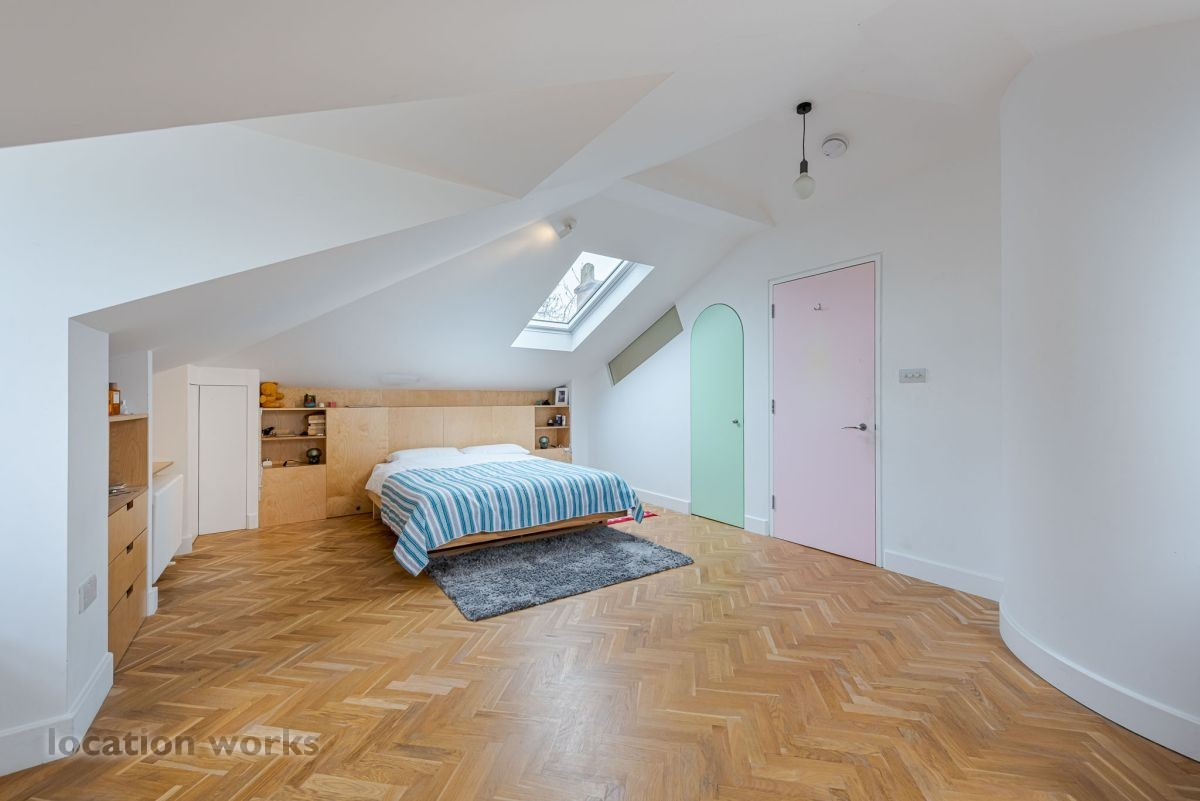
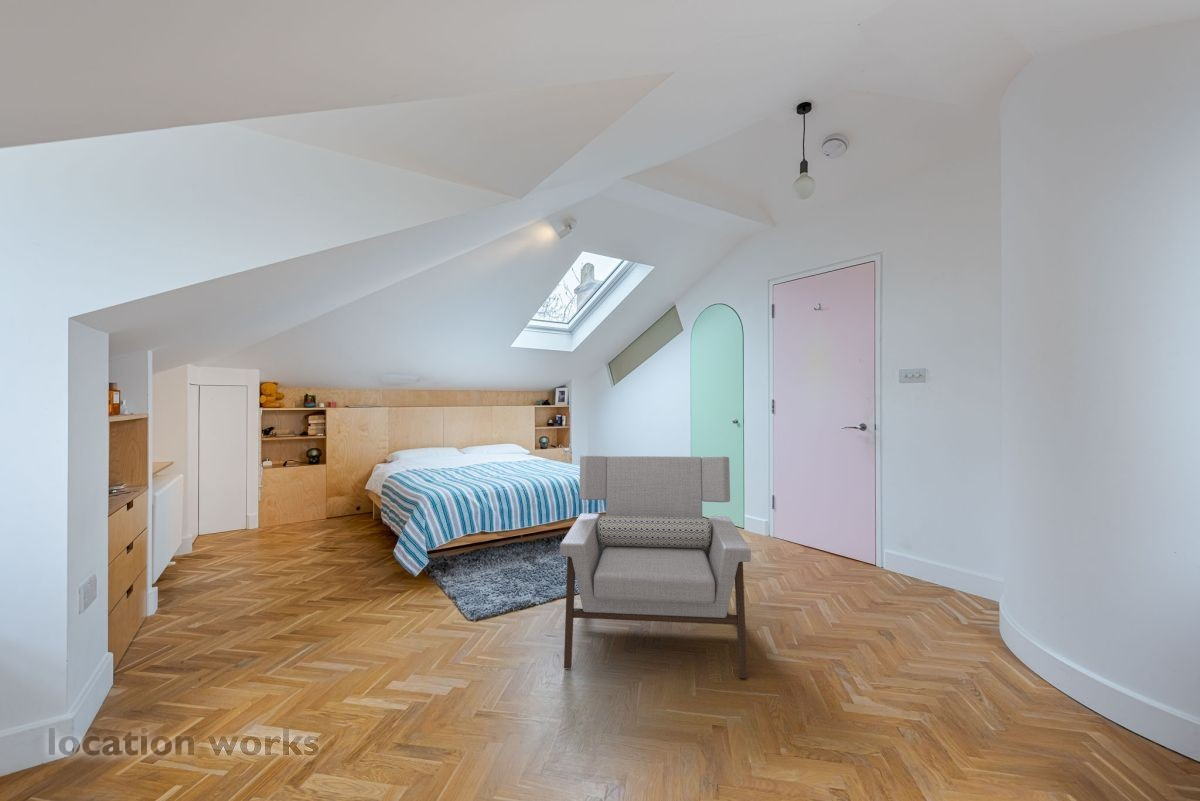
+ armchair (653, 547)
